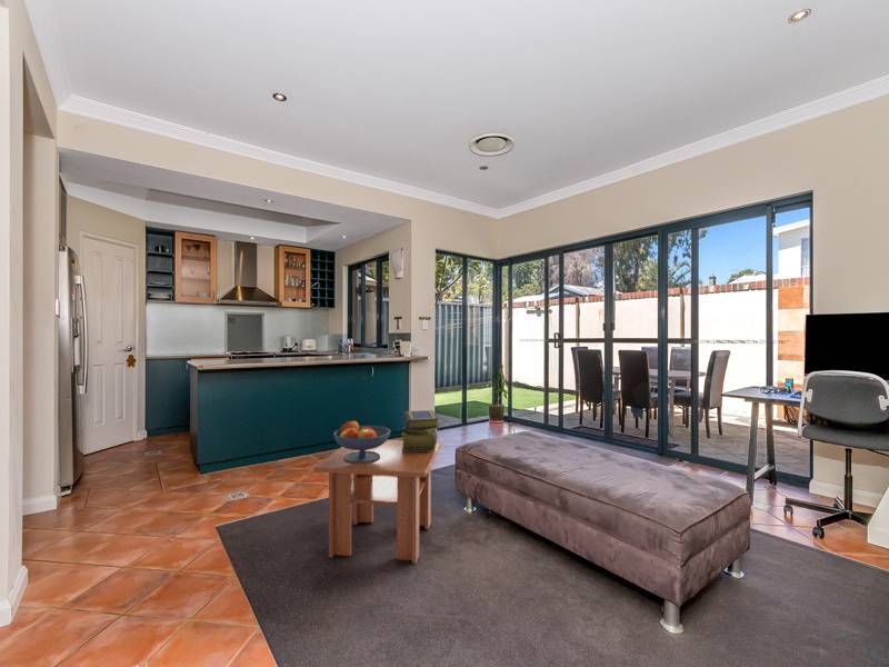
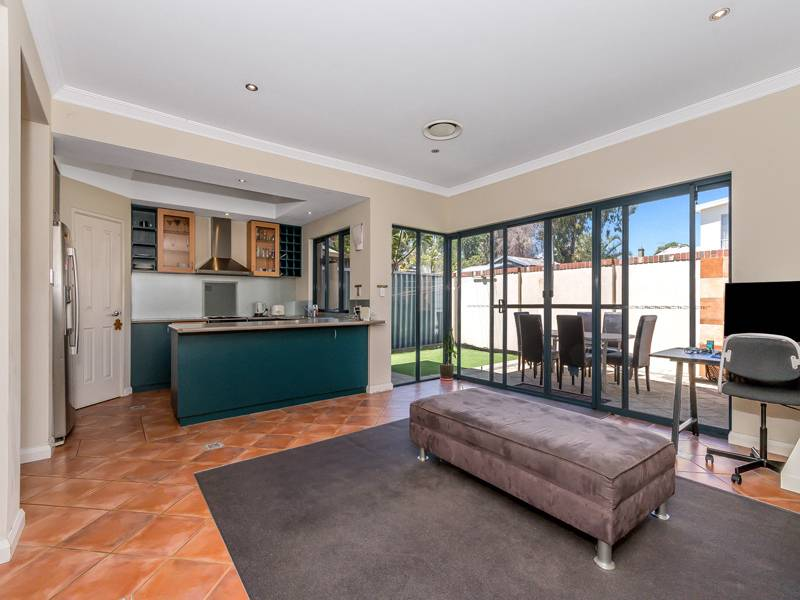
- fruit bowl (362, 439)
- stack of books (420, 429)
- coffee table (383, 496)
